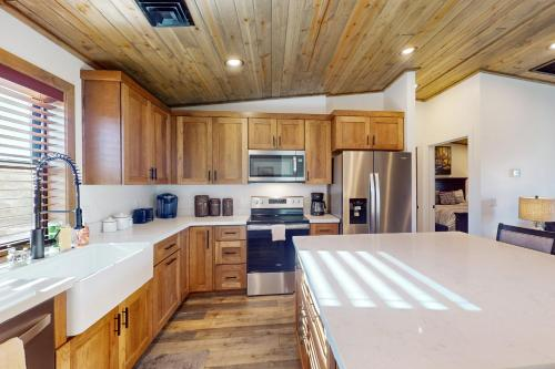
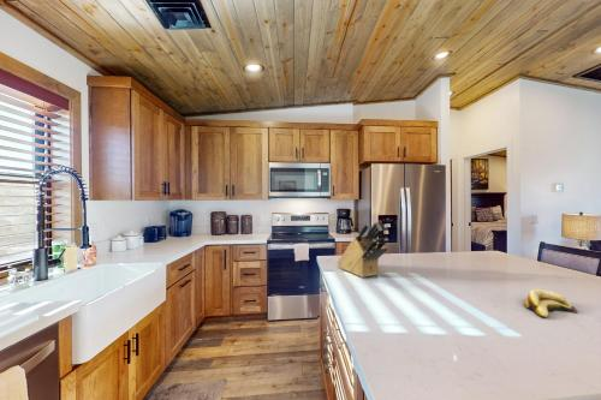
+ knife block (361, 246)
+ banana (551, 302)
